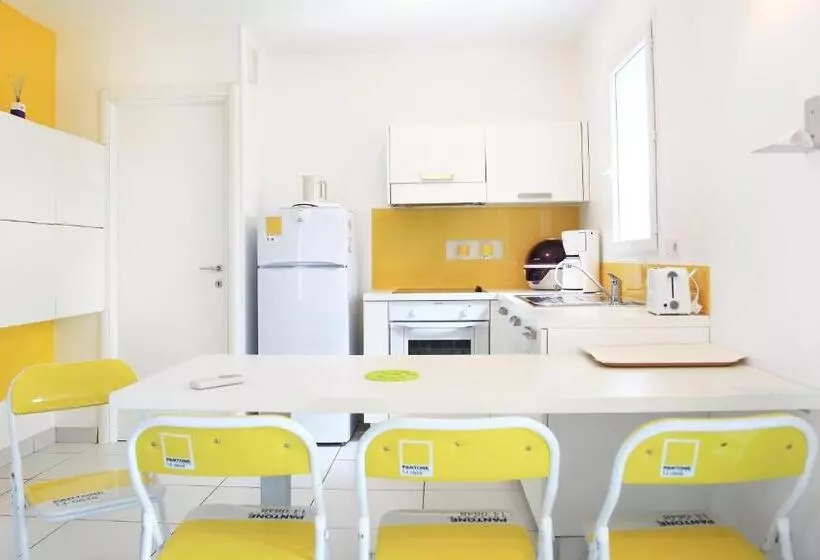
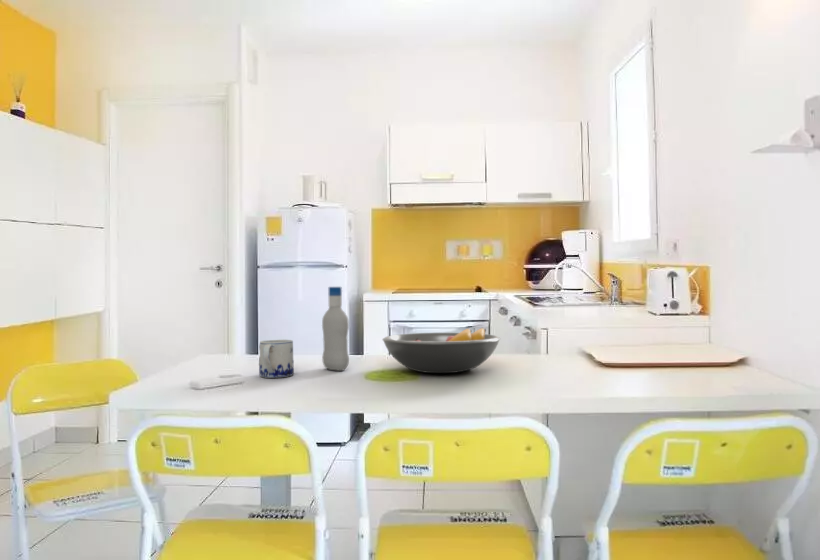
+ fruit bowl (441, 349)
+ bottle (335, 328)
+ mug (275, 358)
